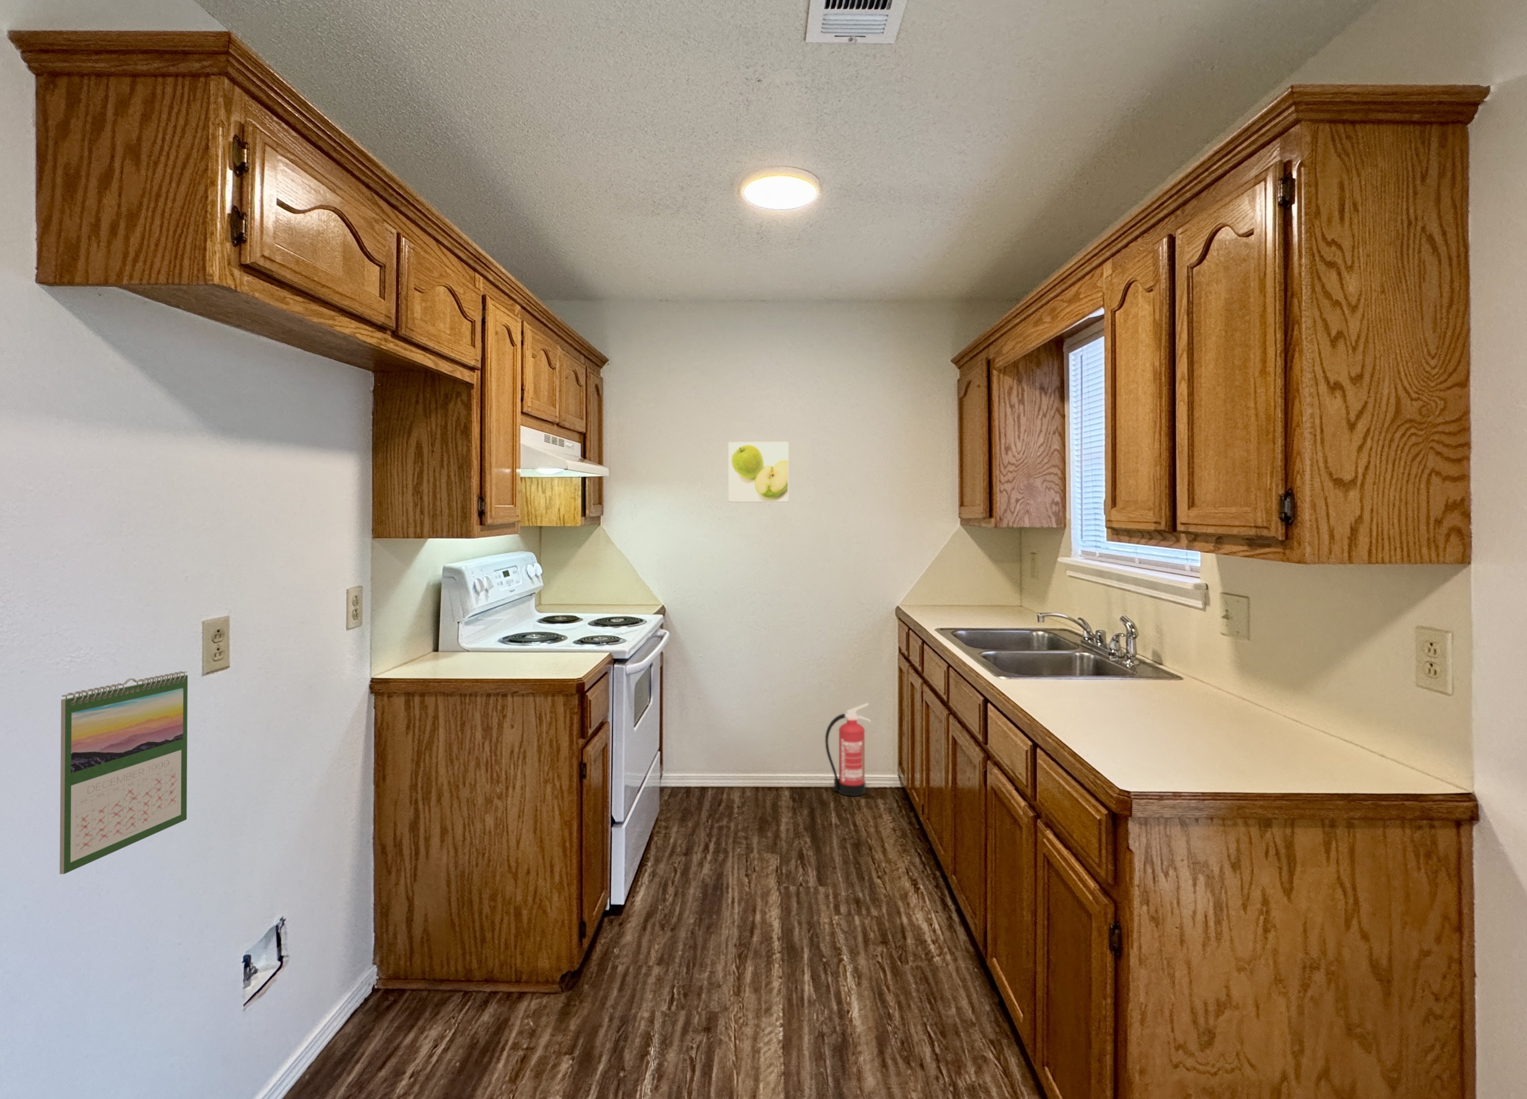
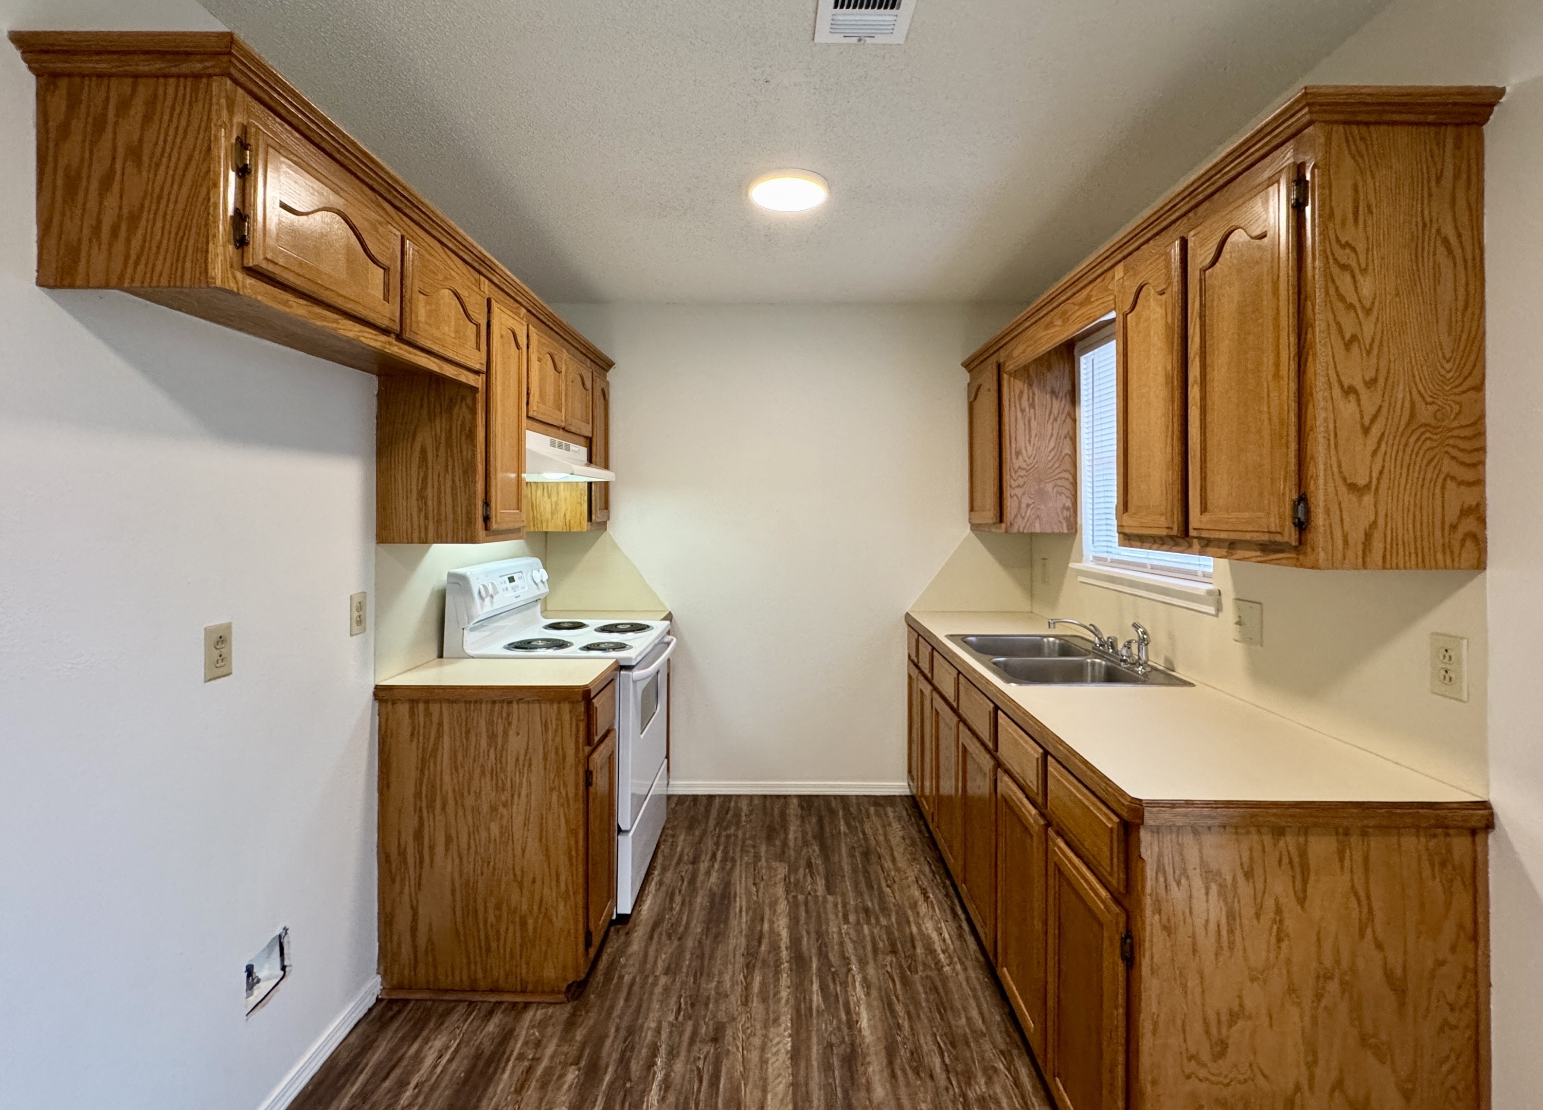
- fire extinguisher (848, 747)
- calendar (129, 761)
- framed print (759, 472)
